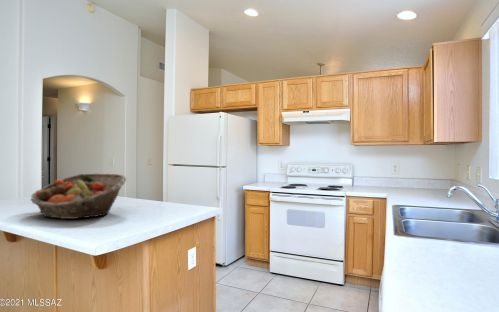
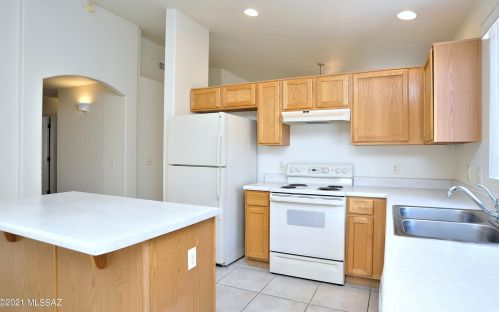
- fruit basket (80, 194)
